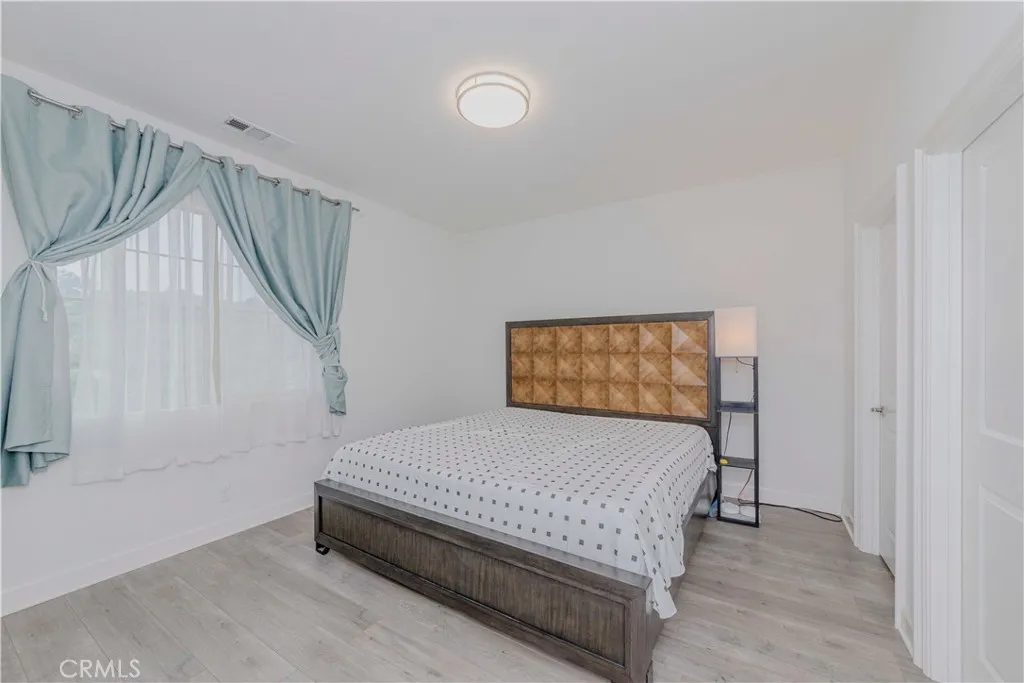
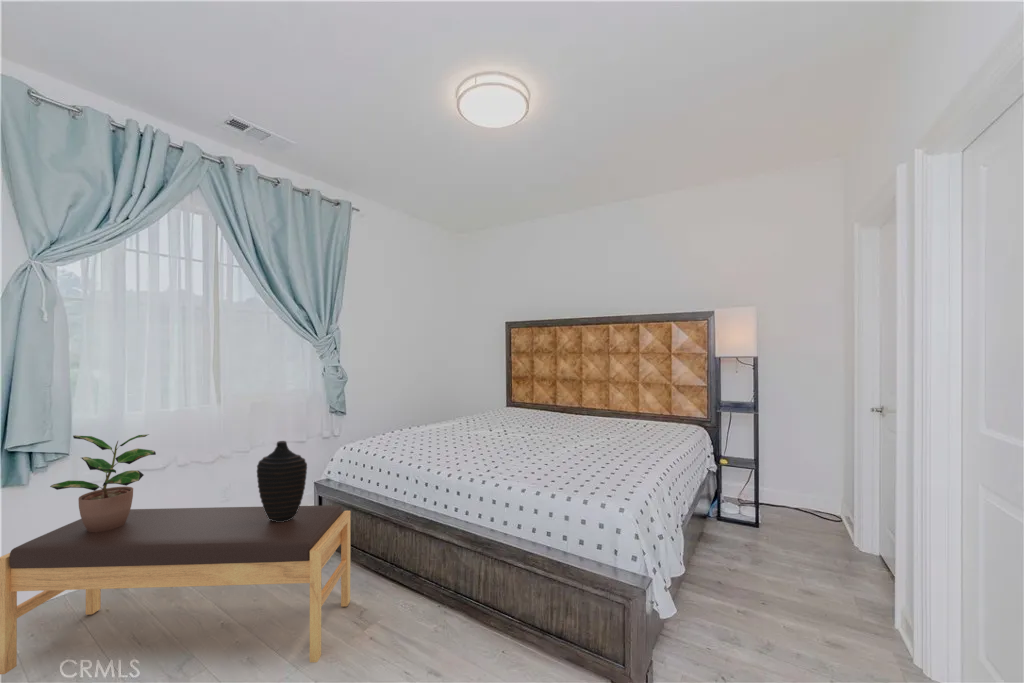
+ potted plant (111, 478)
+ decorative vase (282, 480)
+ bench (195, 578)
